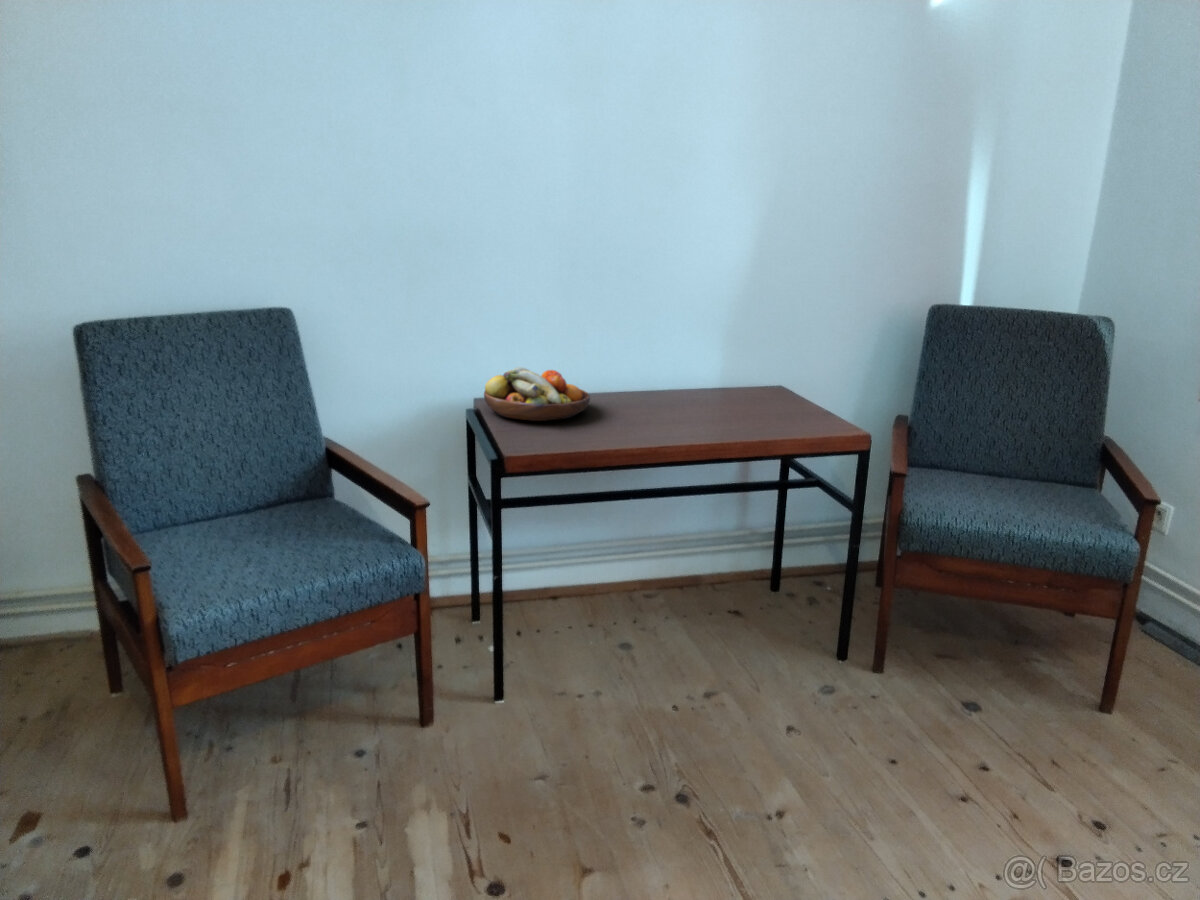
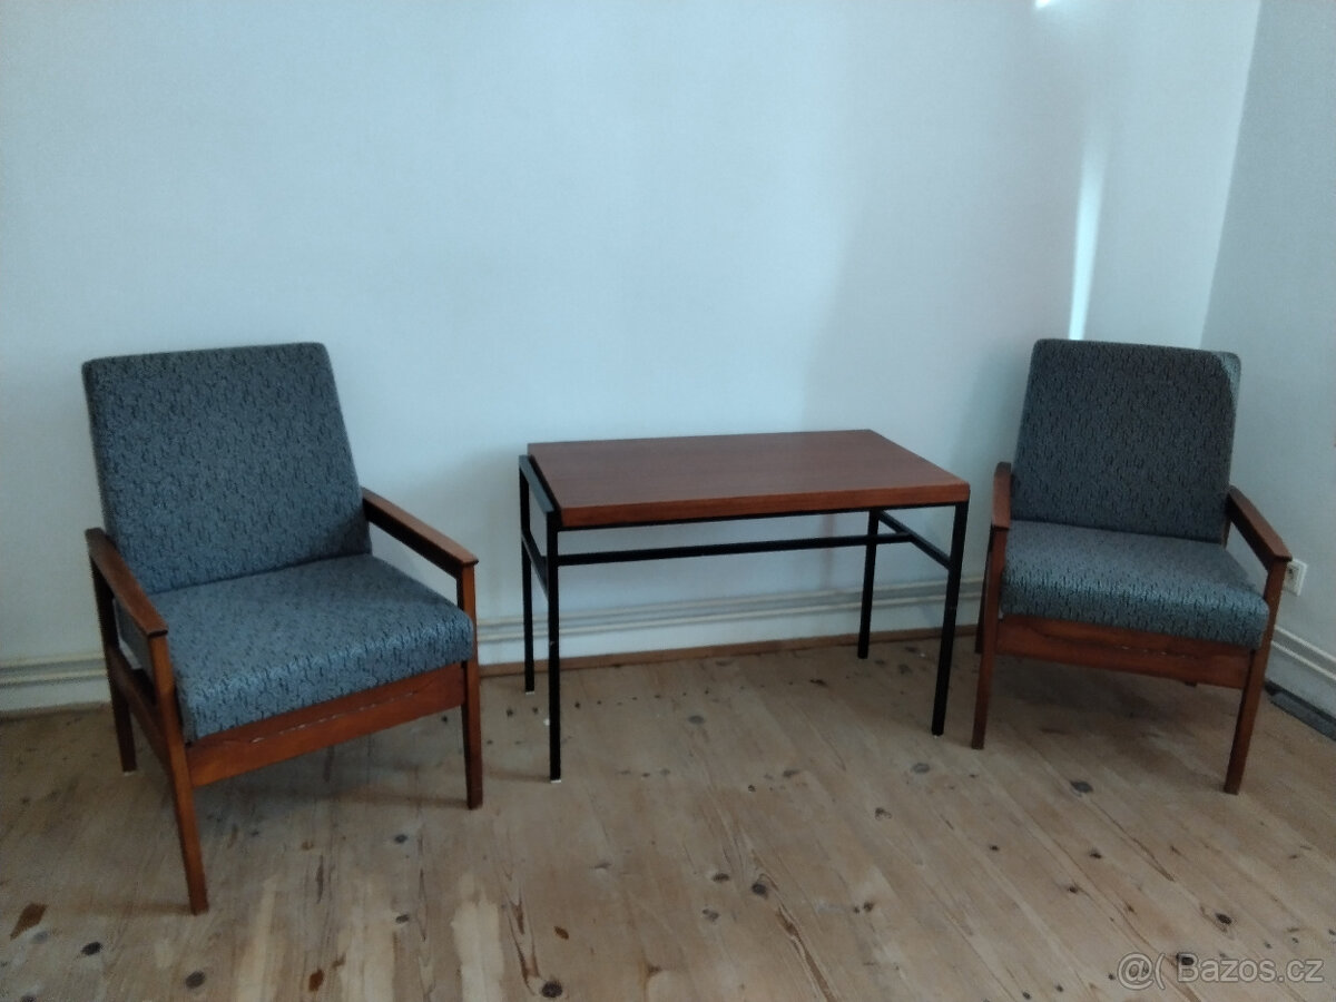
- fruit bowl (537, 389)
